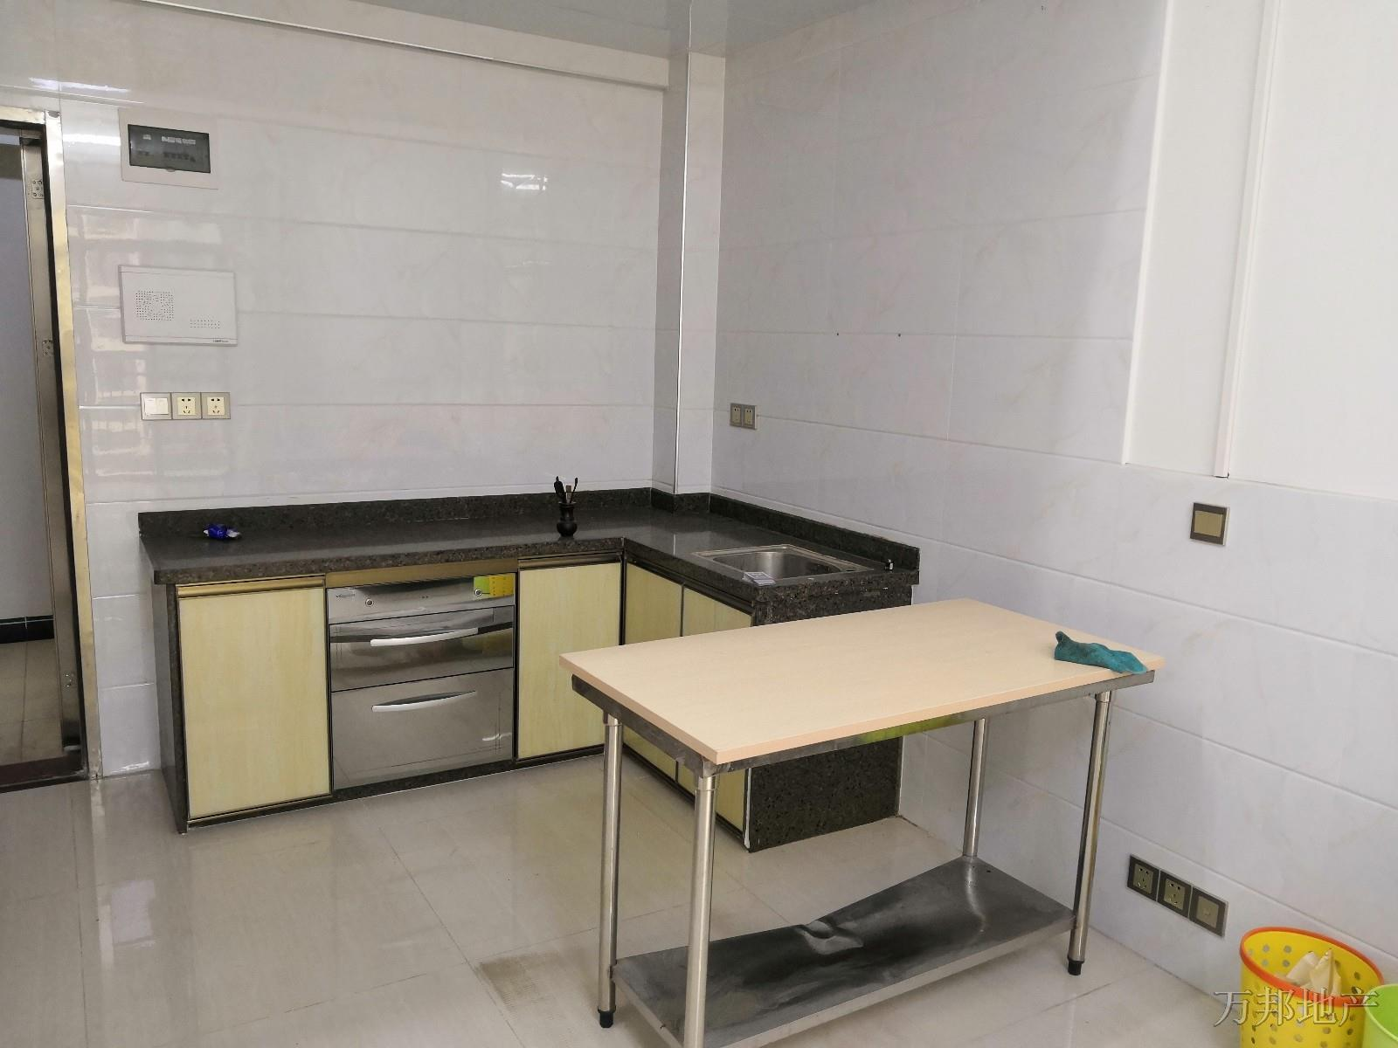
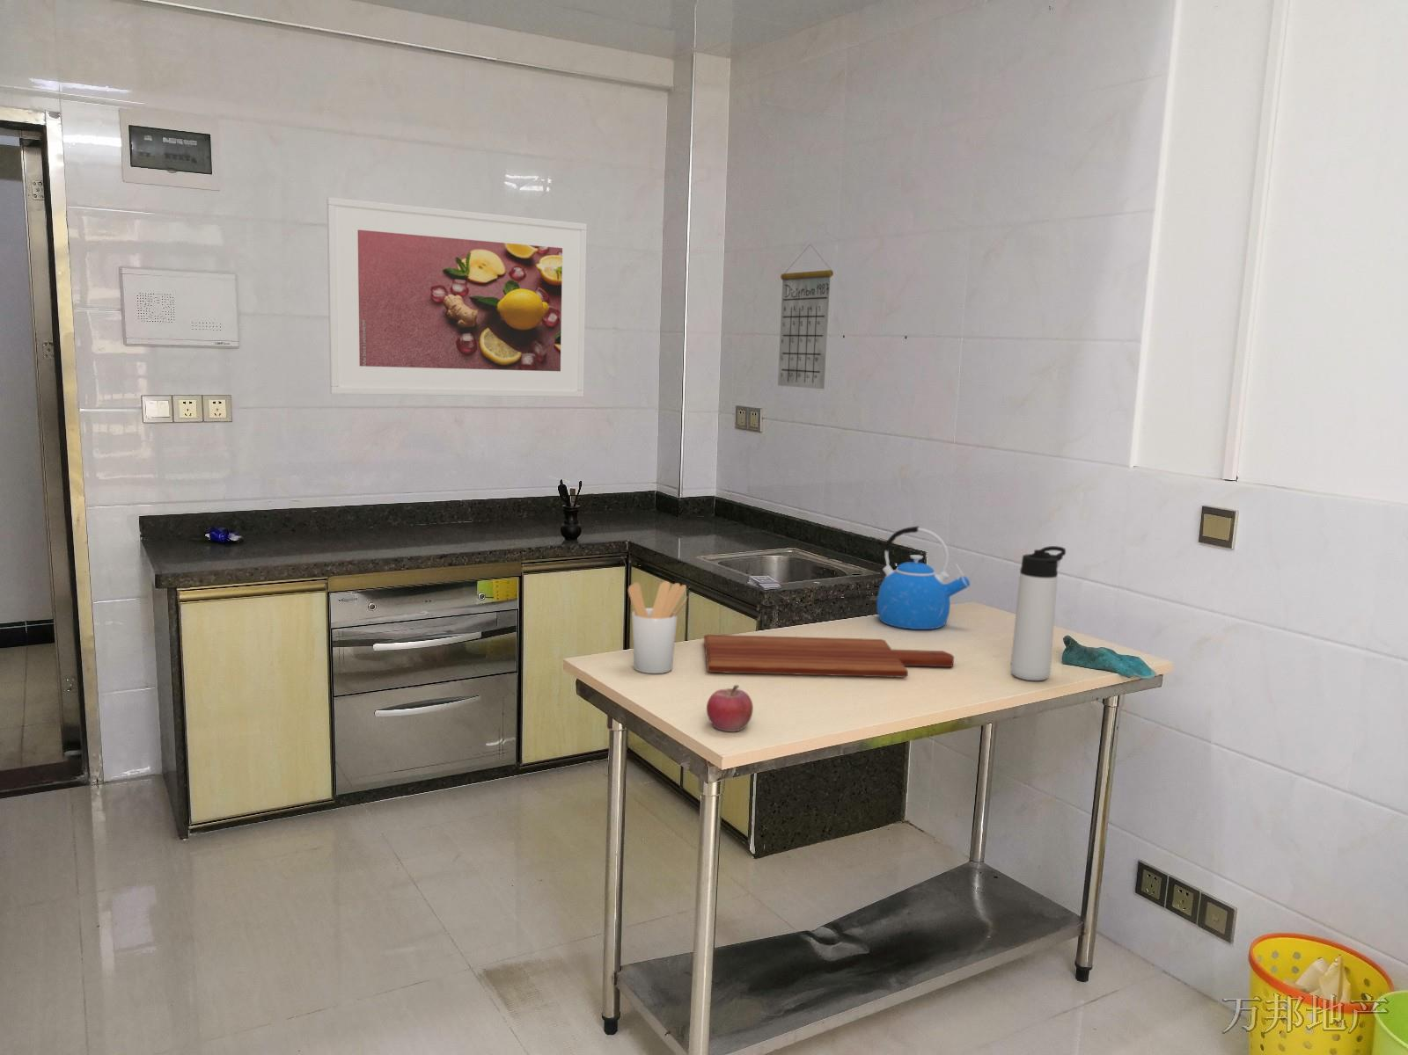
+ fruit (729, 705)
+ cutting board (807, 655)
+ calendar (804, 316)
+ thermos bottle (1039, 612)
+ utensil holder (660, 624)
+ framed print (463, 304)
+ kettle (924, 575)
